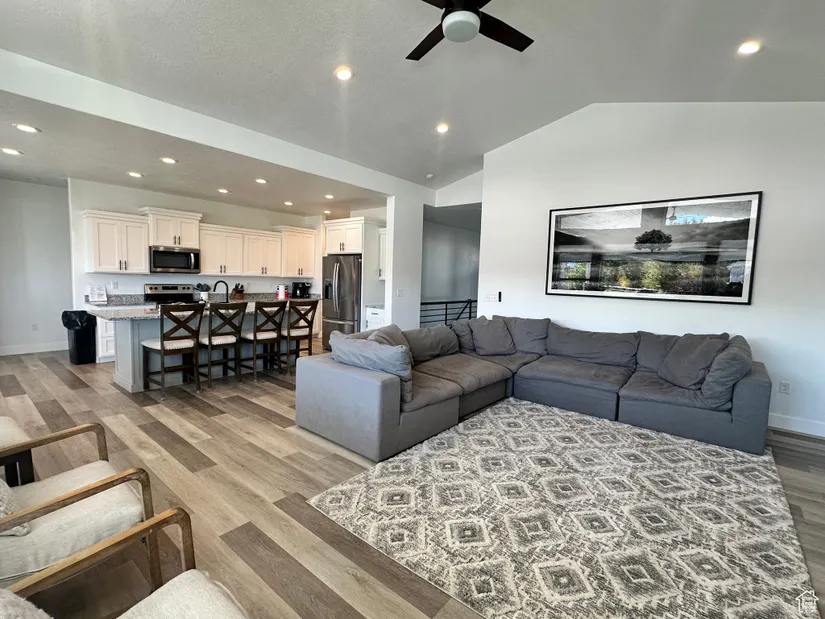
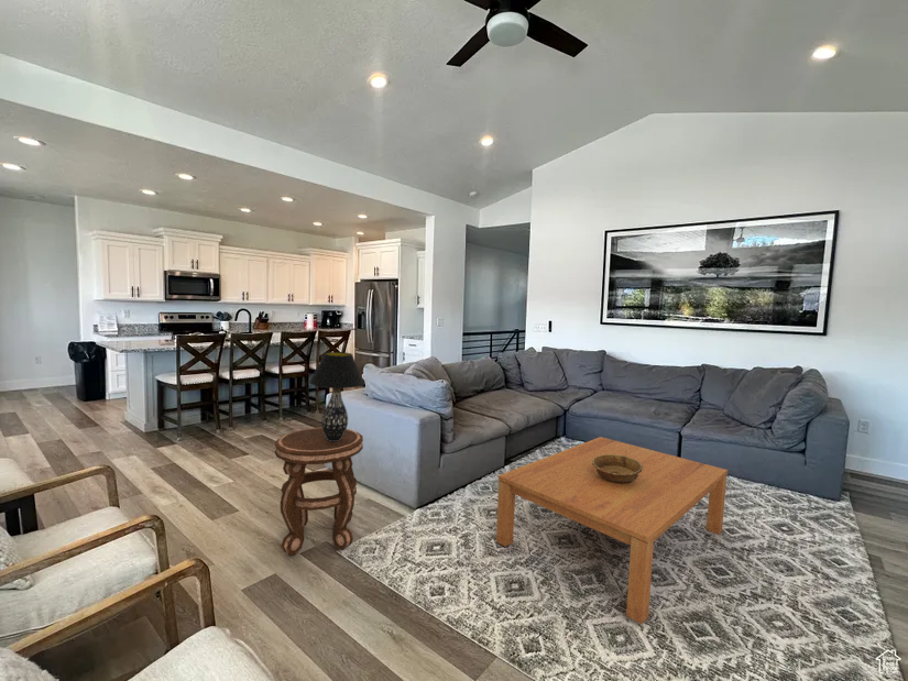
+ coffee table (615, 504)
+ table lamp (333, 396)
+ side table (319, 480)
+ decorative bowl (616, 469)
